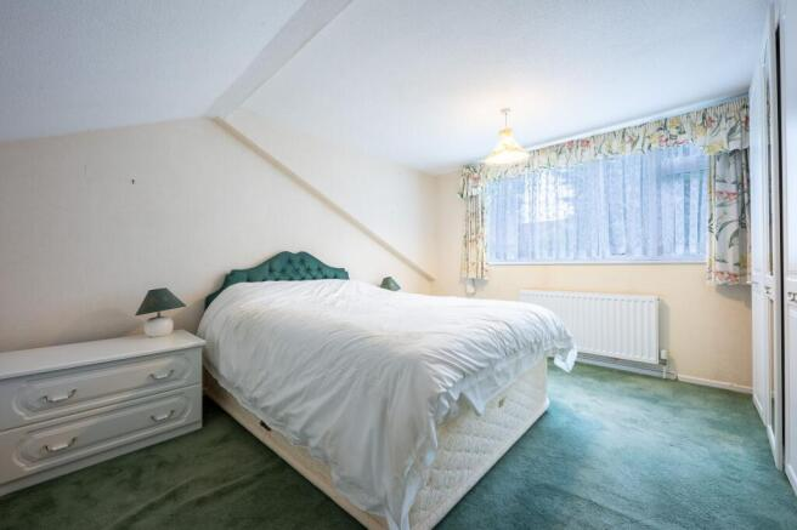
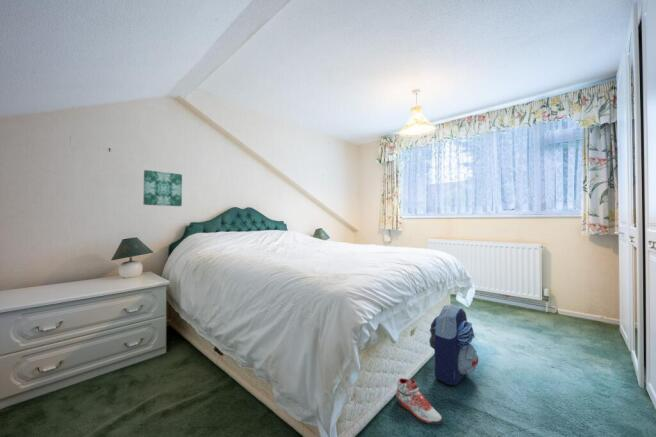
+ wall art (163, 189)
+ backpack (451, 339)
+ sneaker (417, 398)
